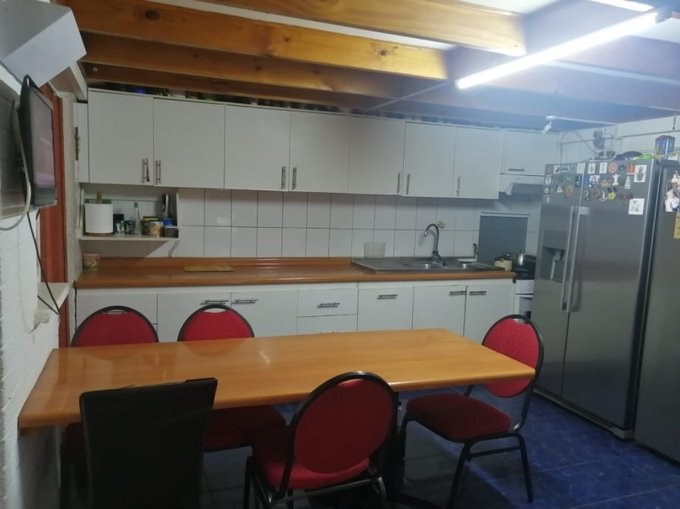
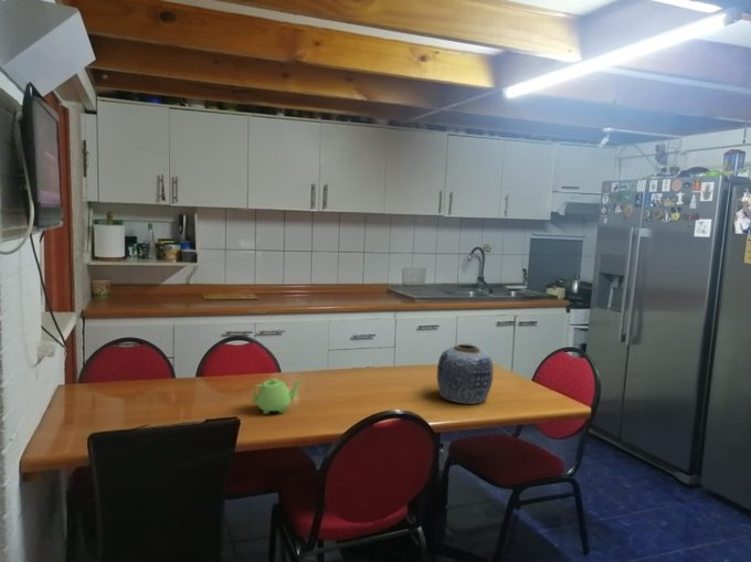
+ teapot (276, 394)
+ vase (464, 371)
